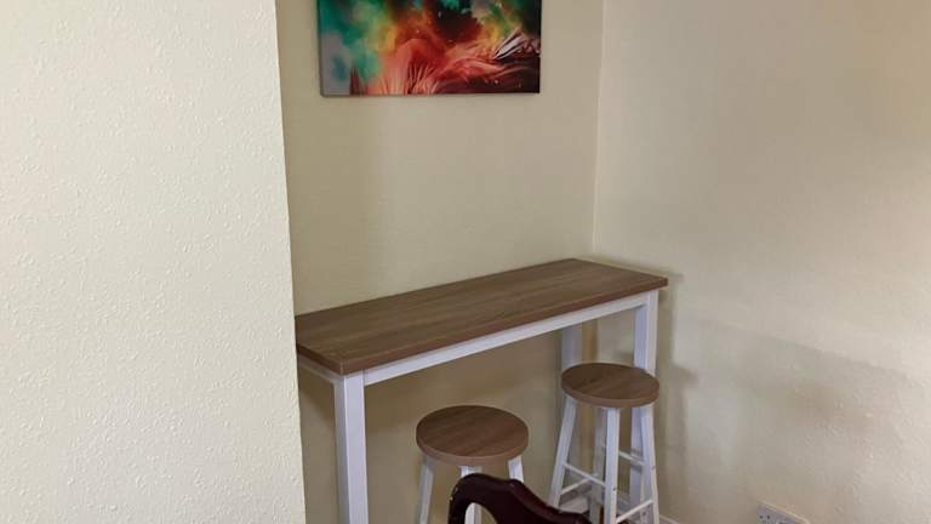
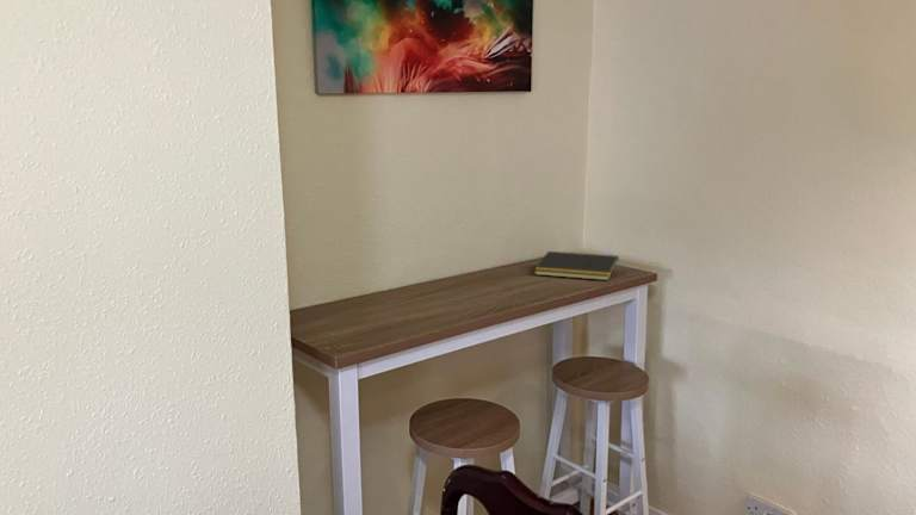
+ notepad (576, 265)
